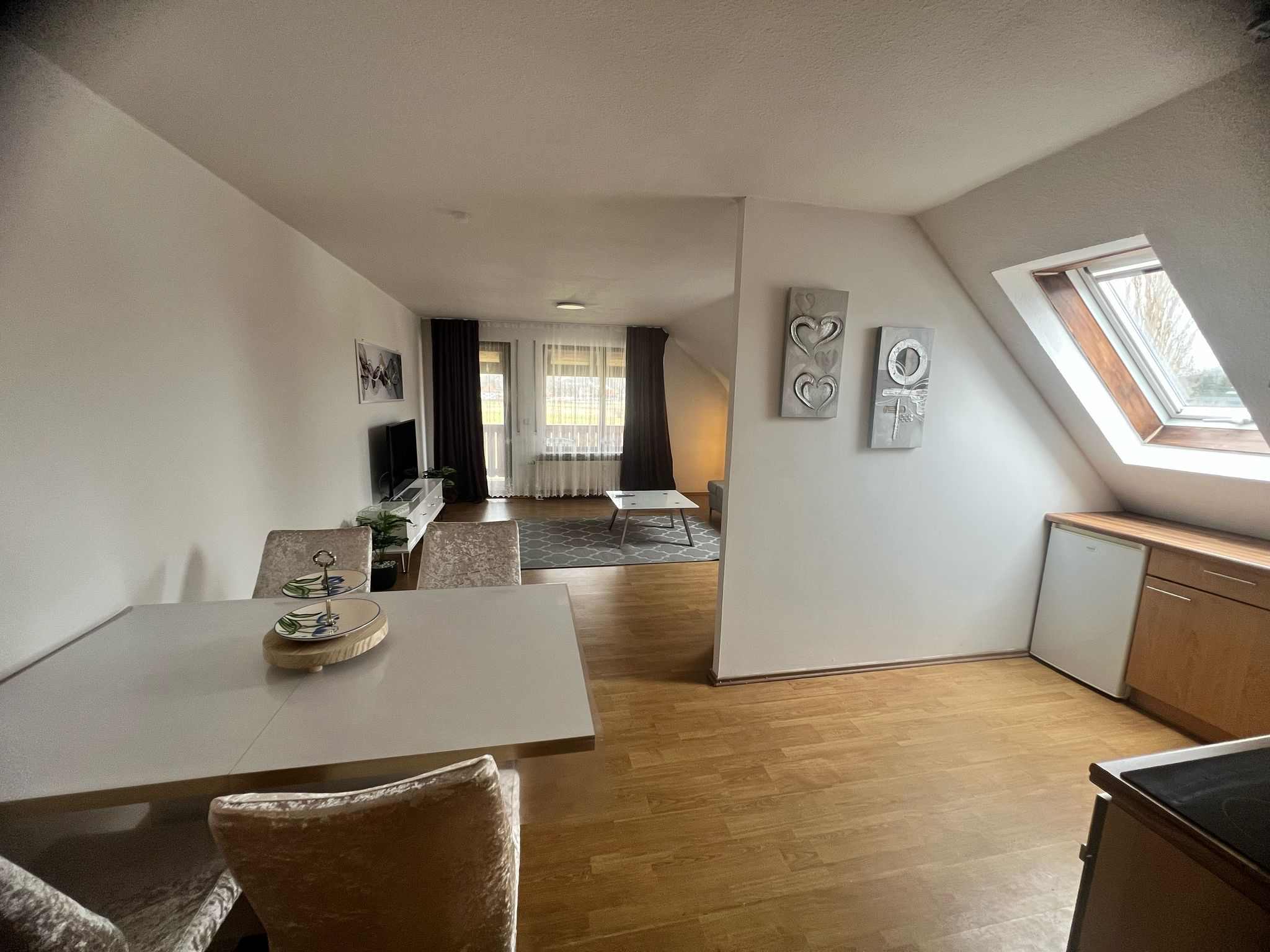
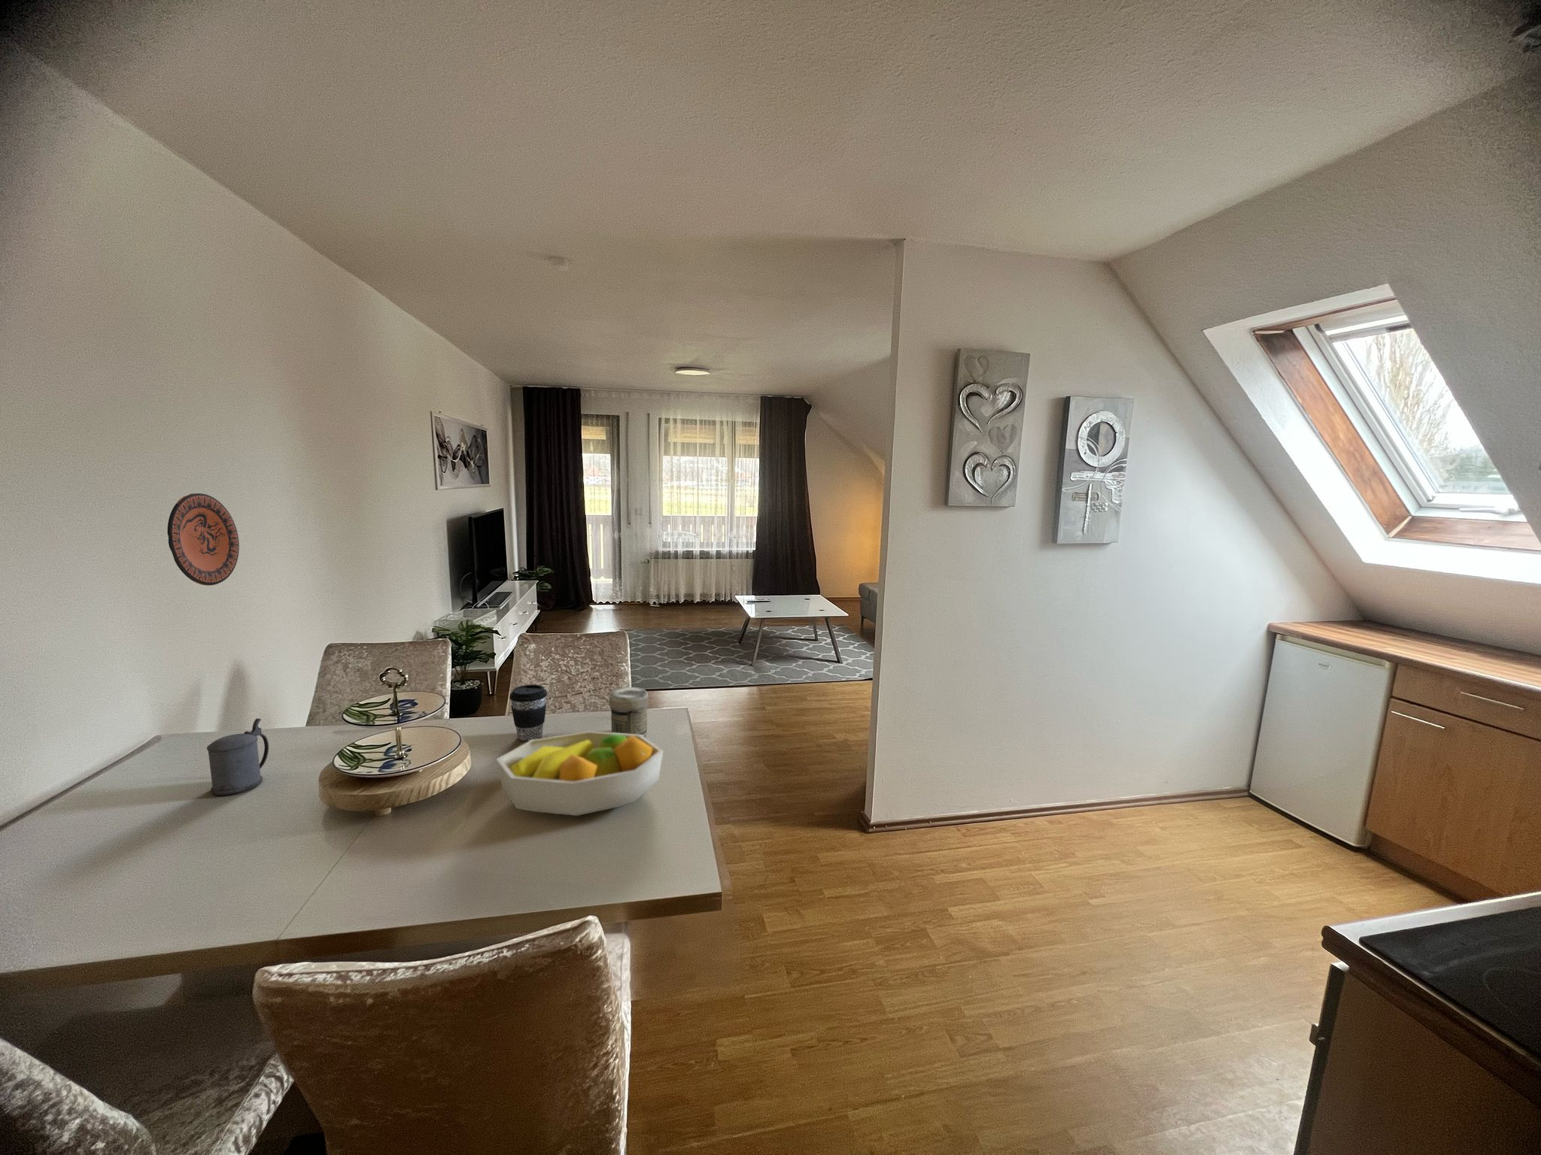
+ fruit bowl (581, 766)
+ jar (629, 713)
+ beer stein (241, 755)
+ decorative plate (203, 539)
+ coffee cup (529, 712)
